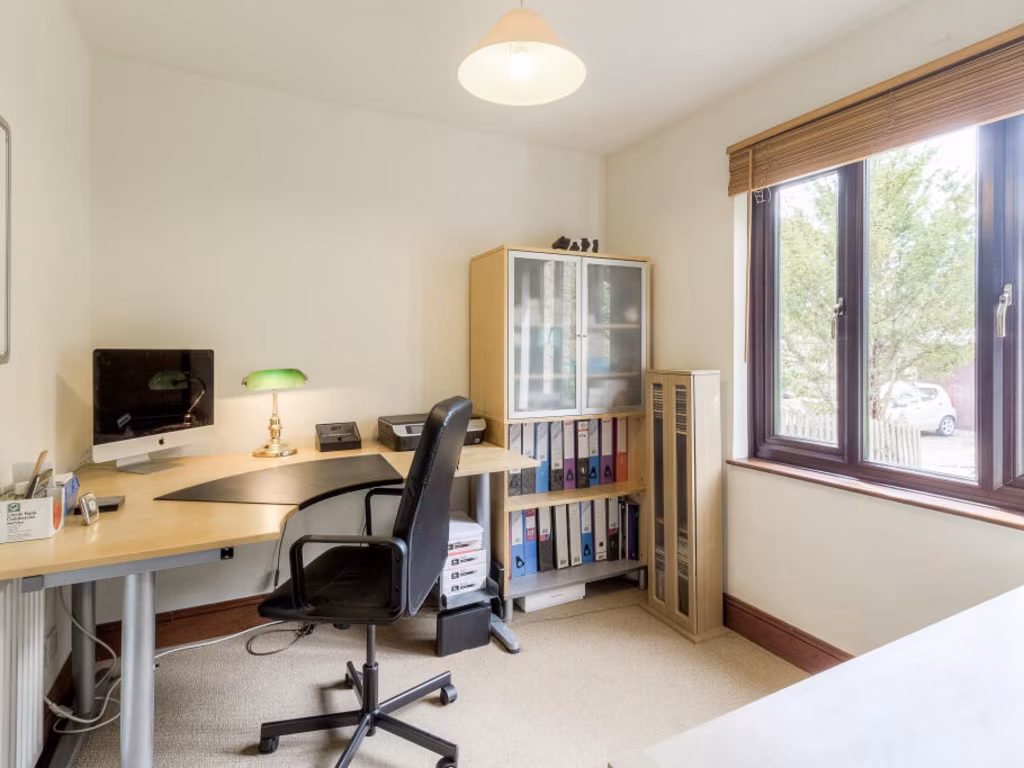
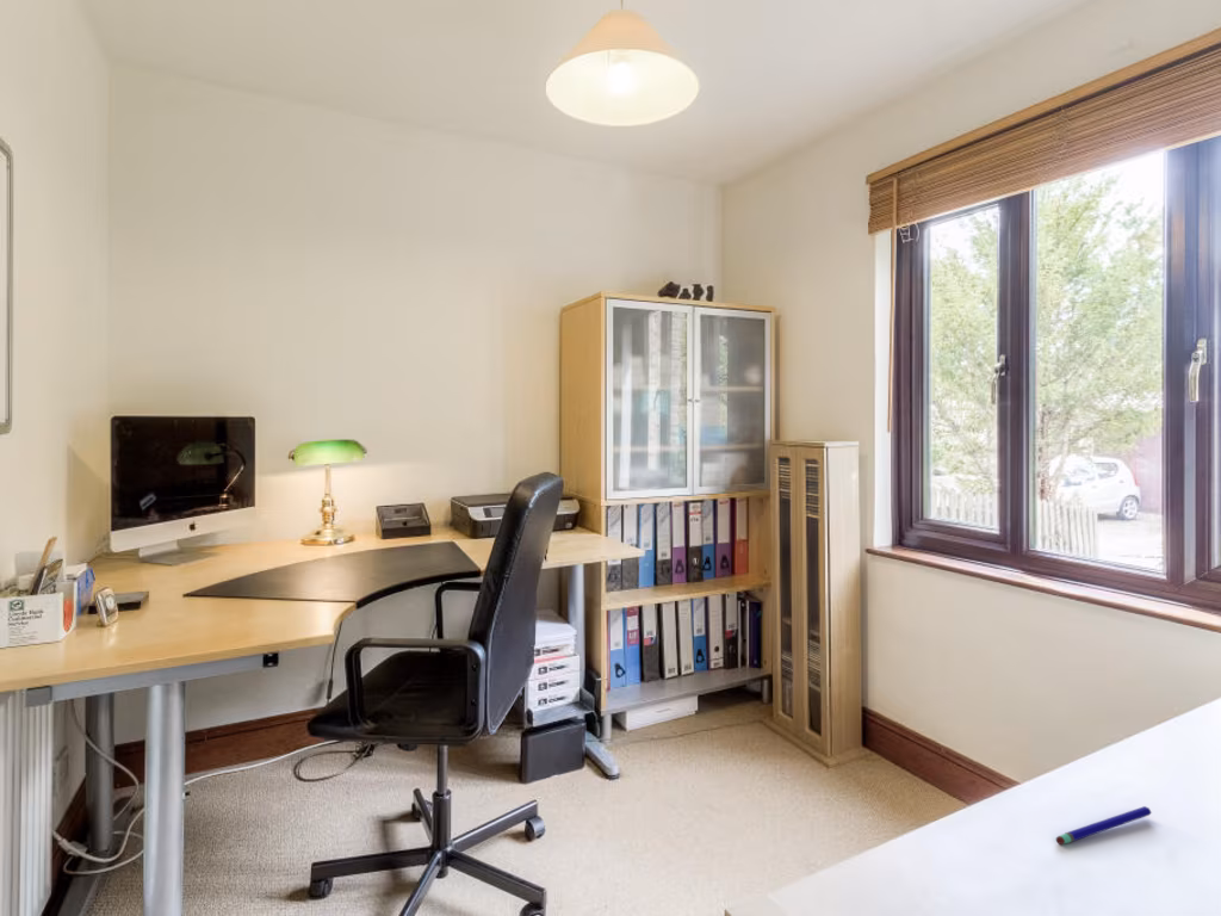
+ pen (1104, 824)
